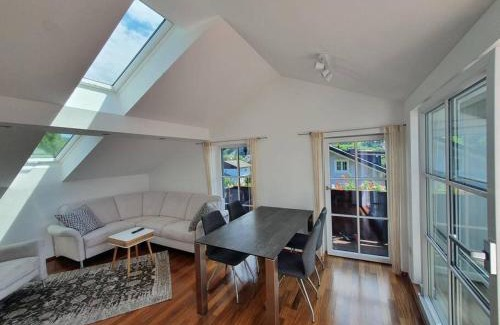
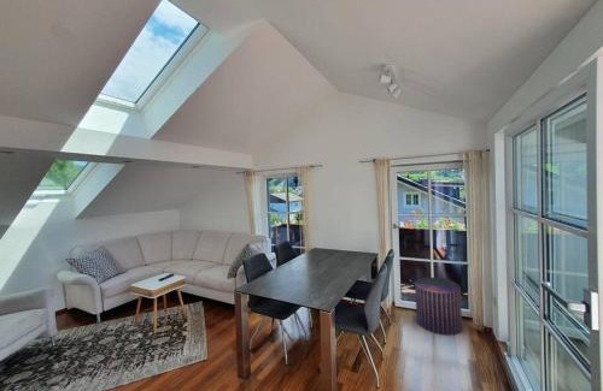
+ pouf (437, 303)
